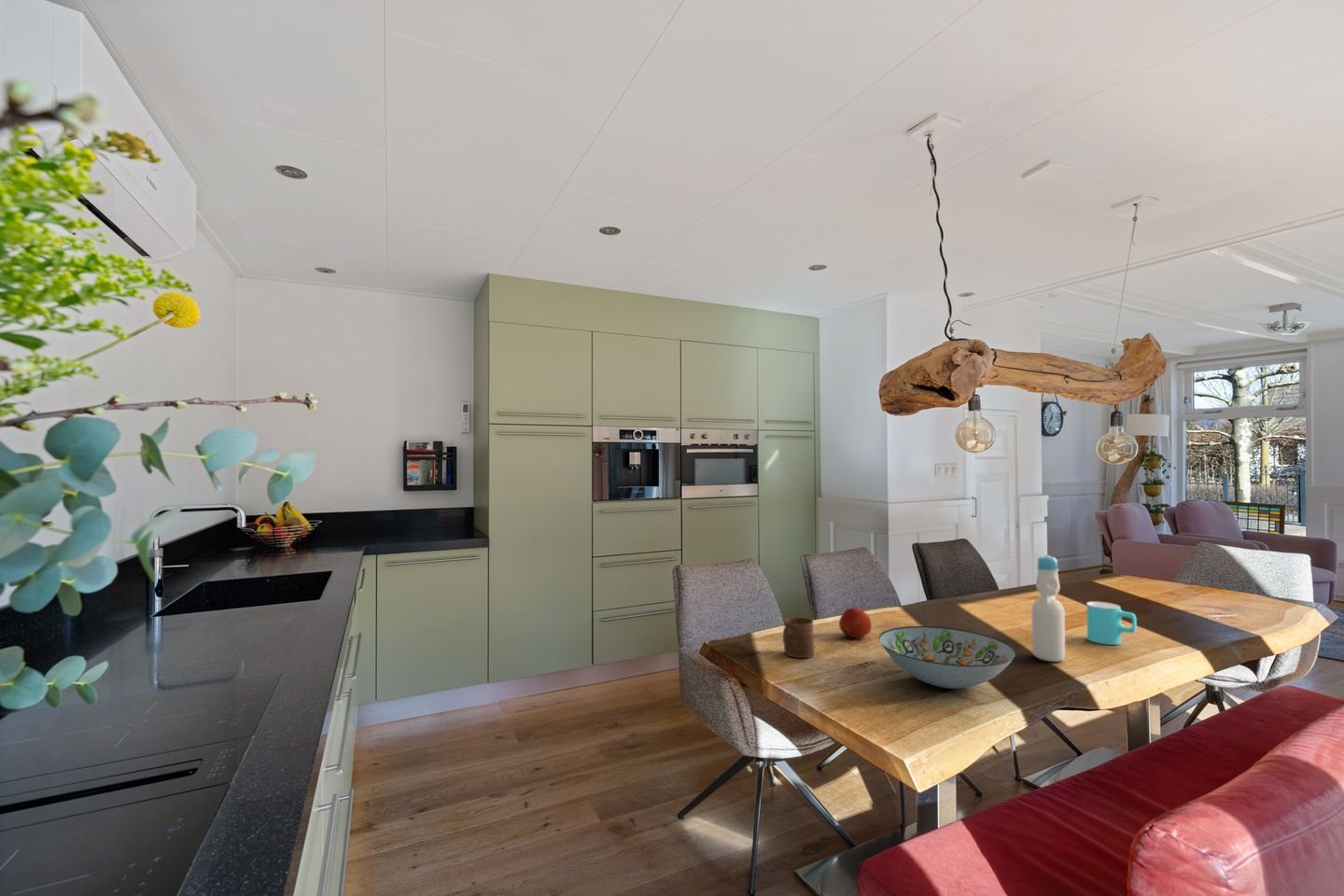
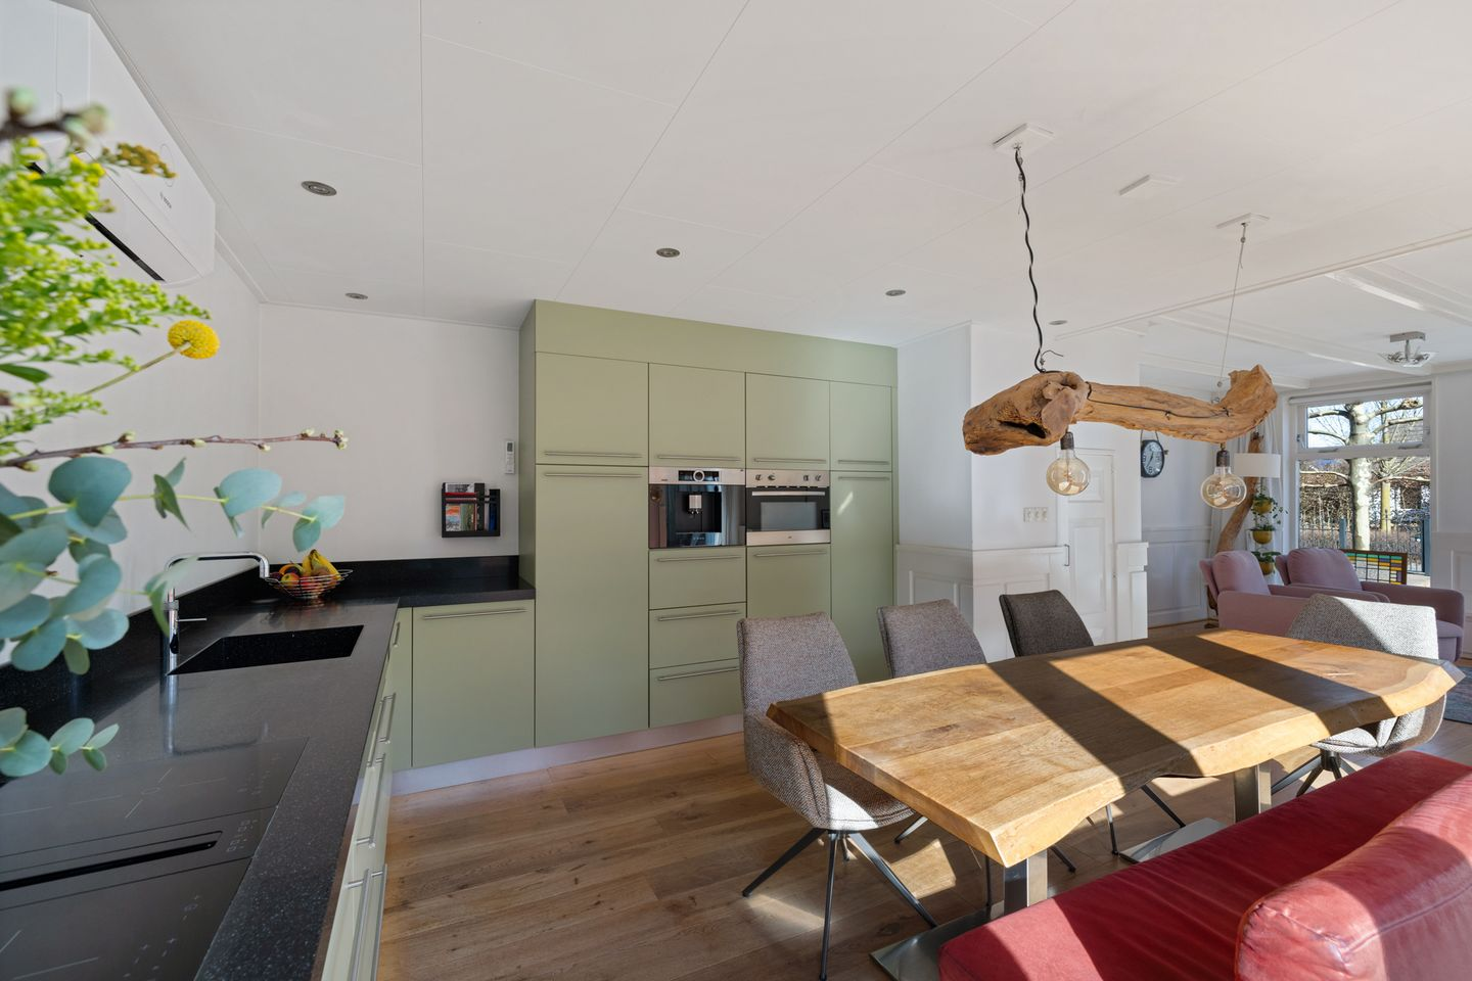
- decorative bowl (945, 663)
- bottle (1047, 607)
- fruit (855, 622)
- cup (1109, 623)
- cup (798, 637)
